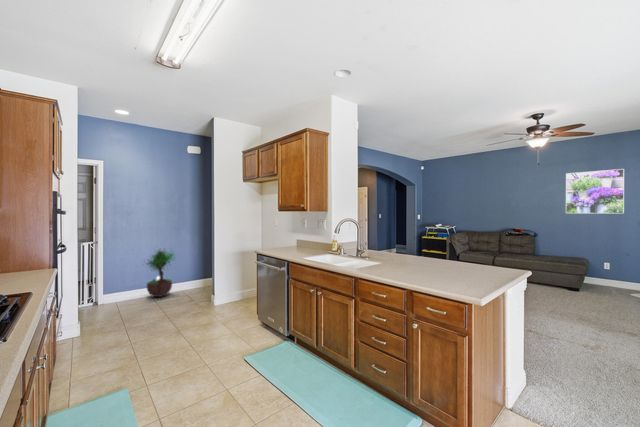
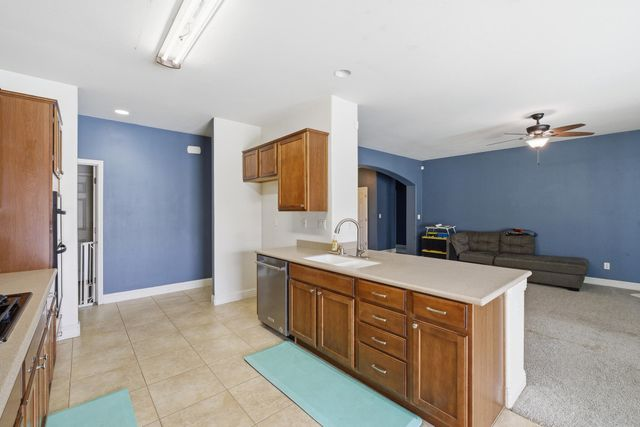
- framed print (593, 192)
- potted tree (159, 271)
